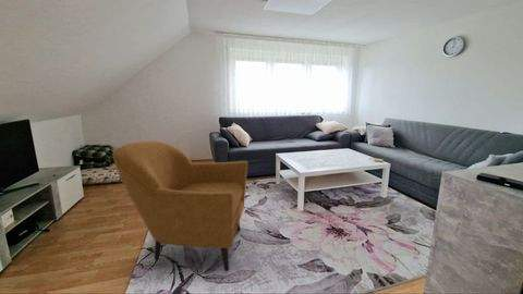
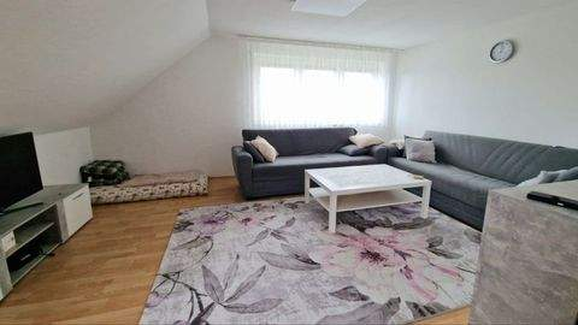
- armchair (186, 196)
